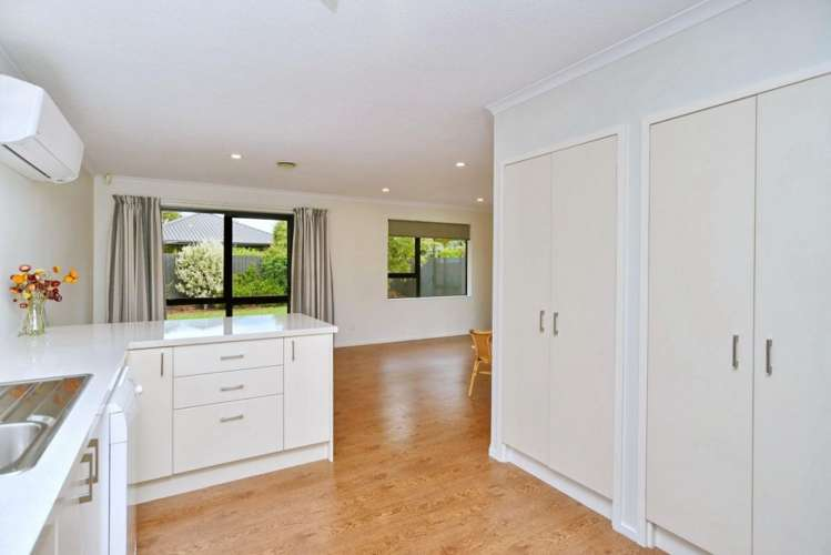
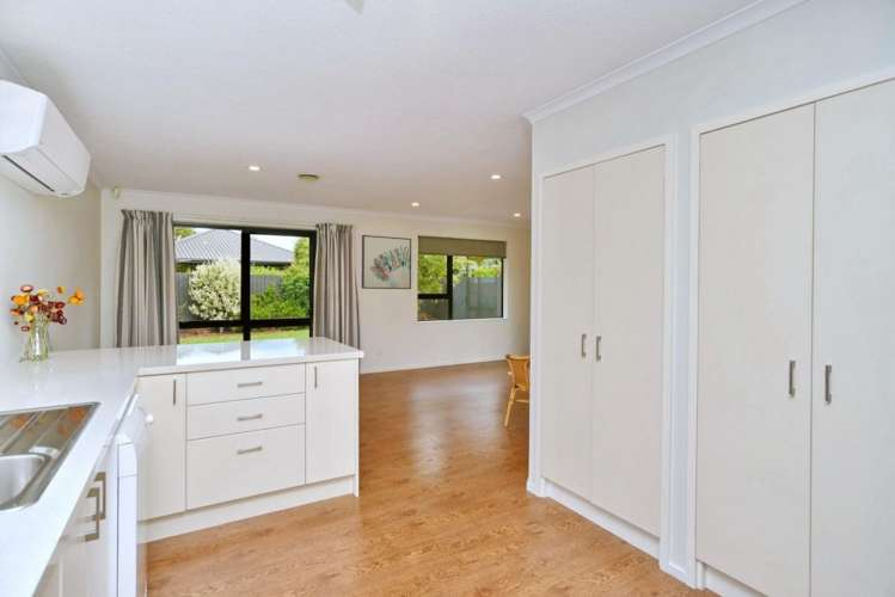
+ wall art (386, 263)
